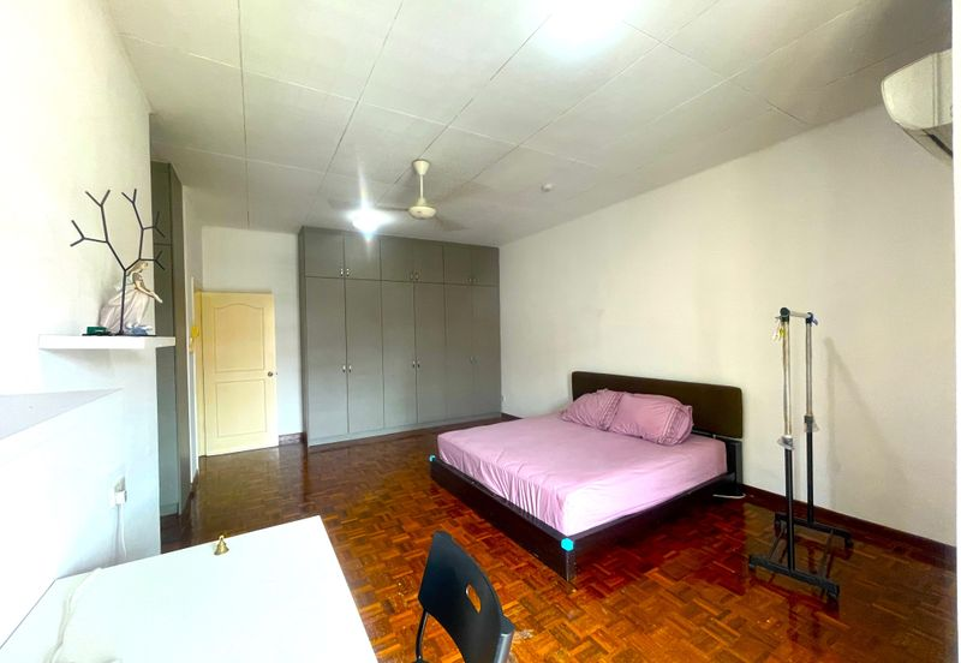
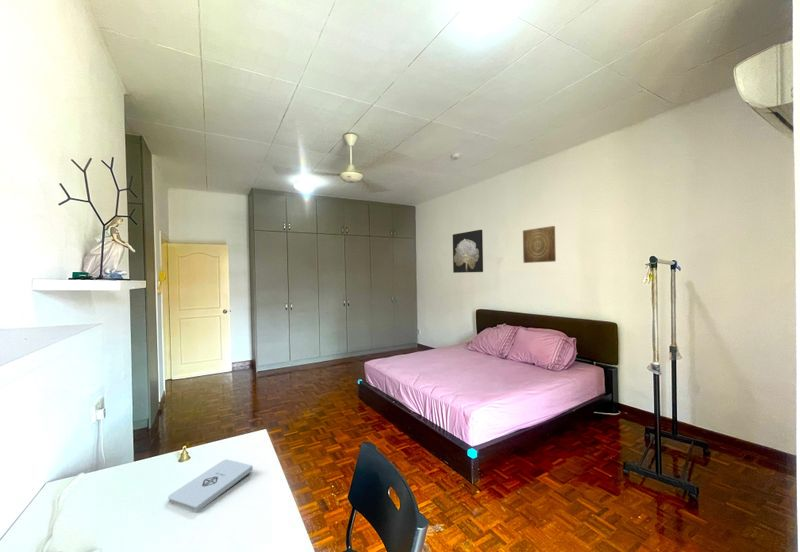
+ notepad (212, 482)
+ wall art (538, 245)
+ wall art (467, 252)
